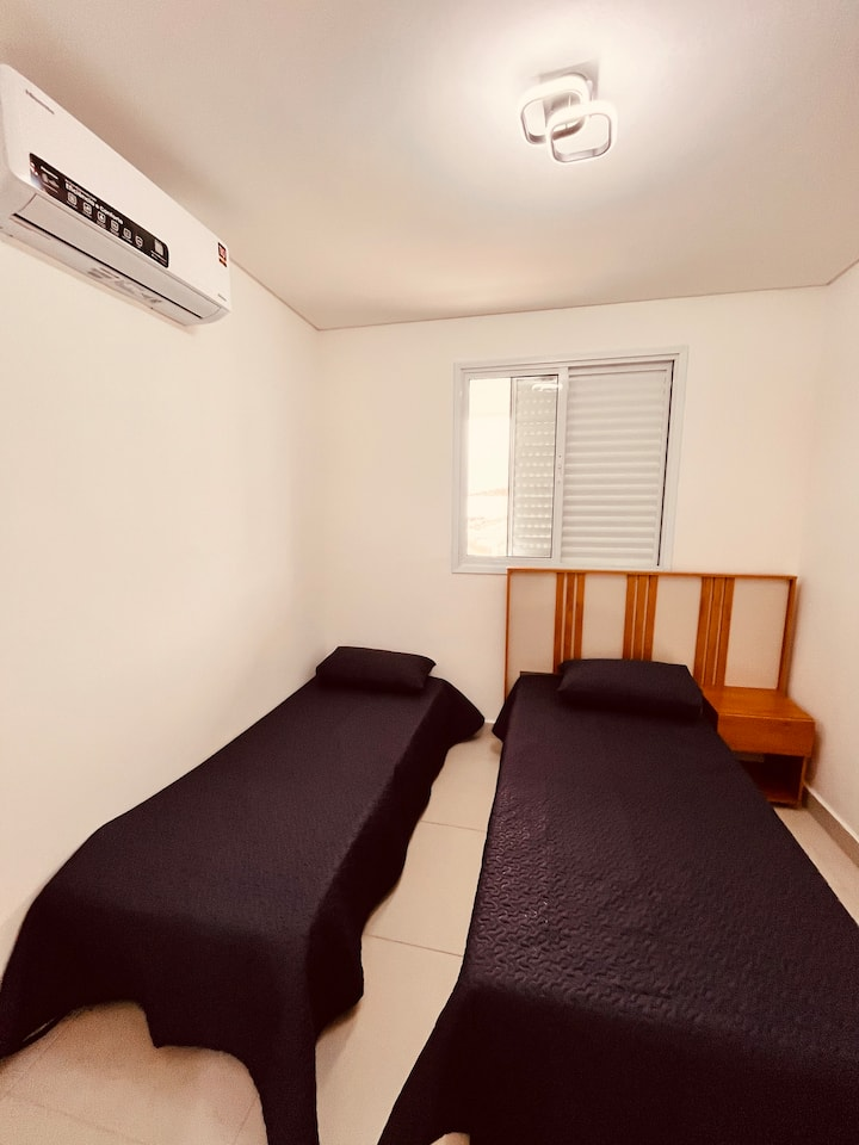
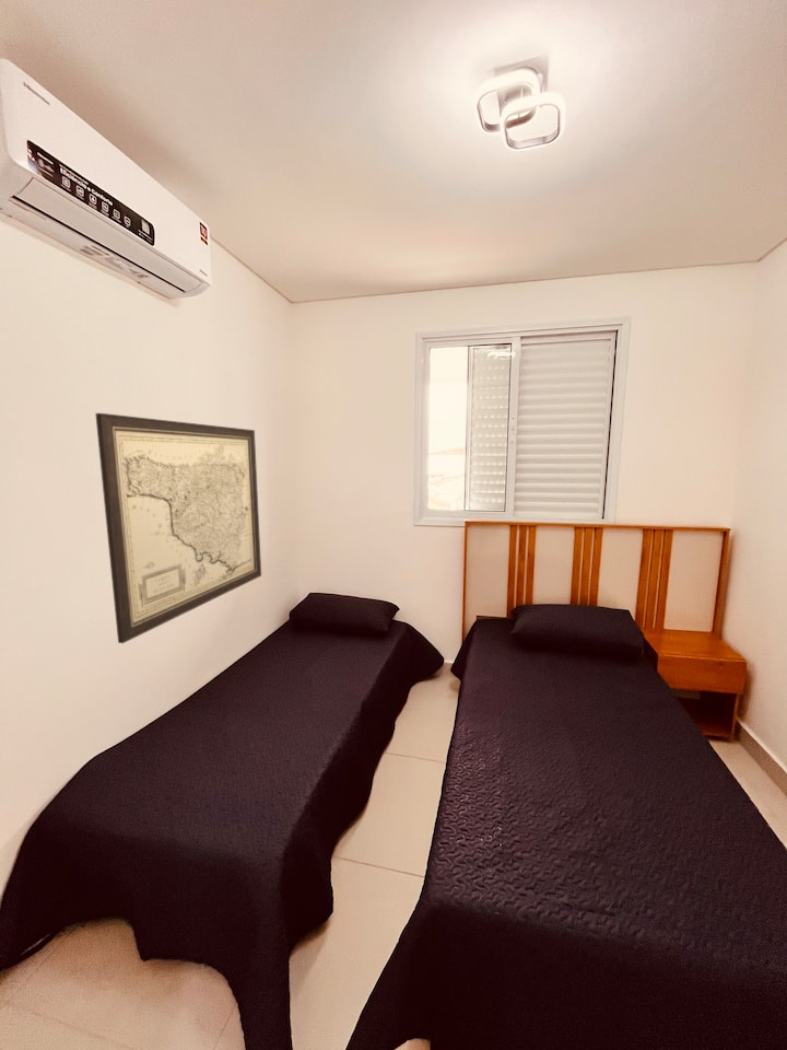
+ wall art (199, 515)
